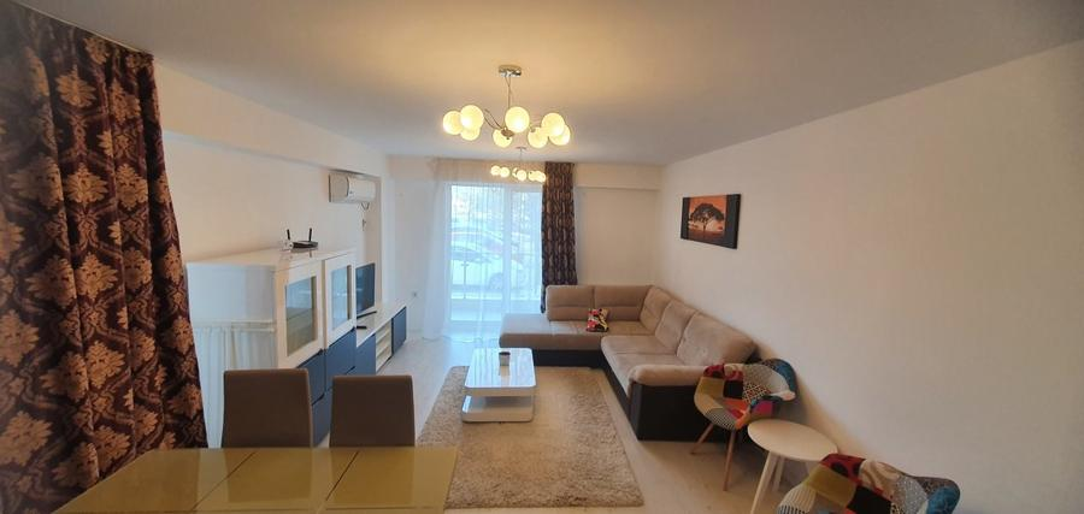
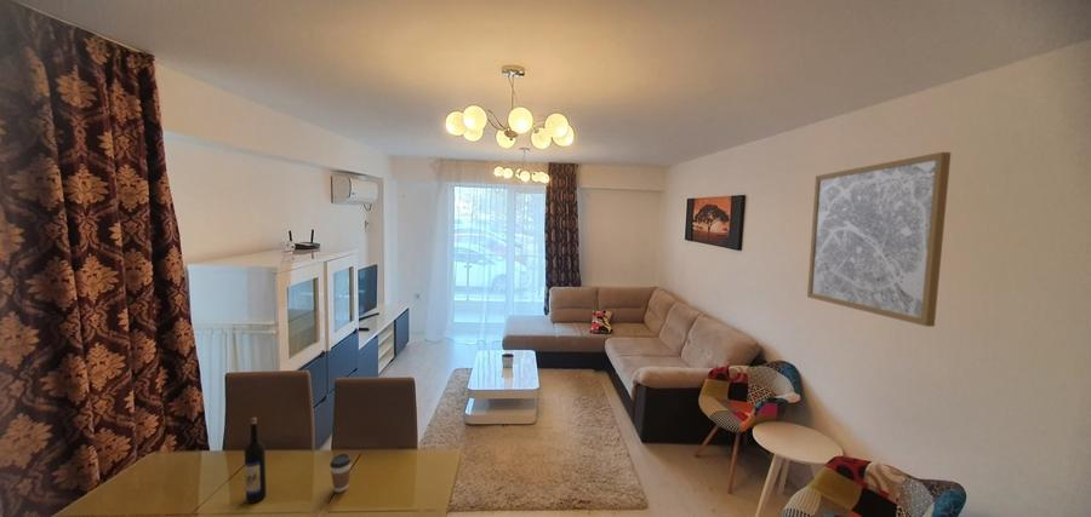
+ coffee cup (341, 473)
+ wall art (864, 239)
+ wine bottle (255, 458)
